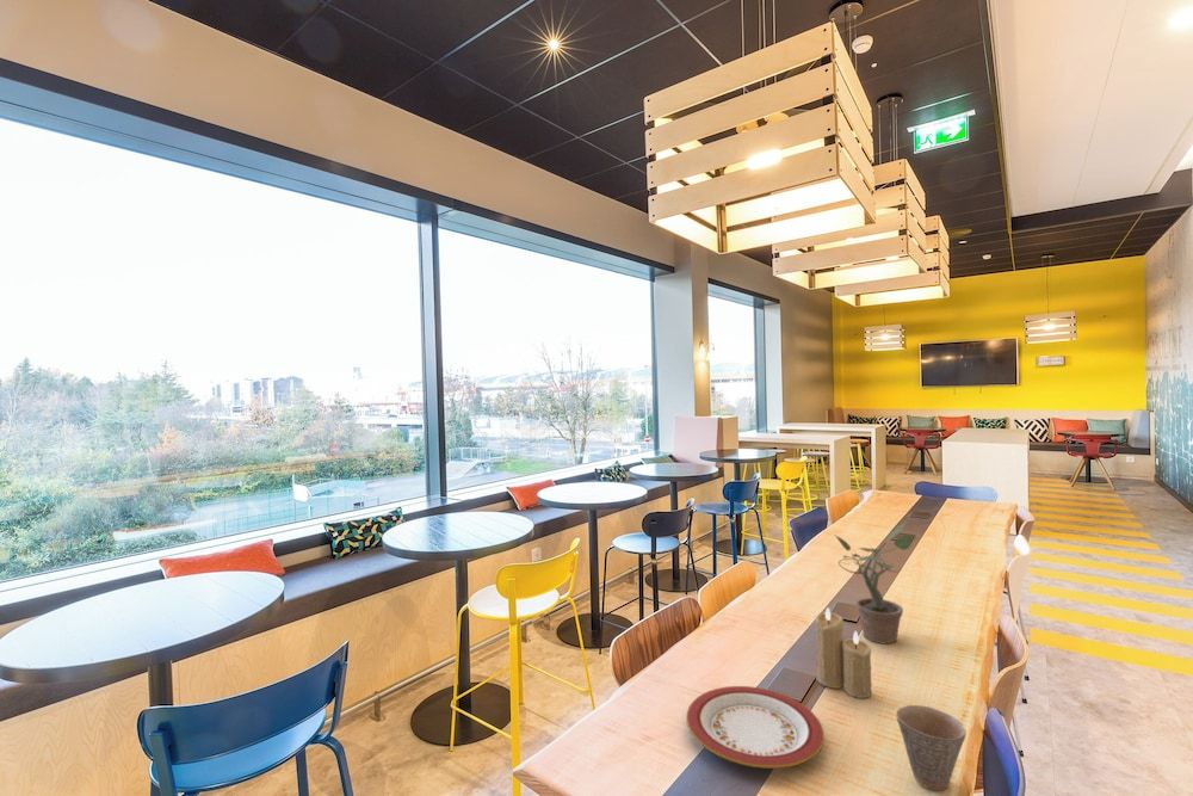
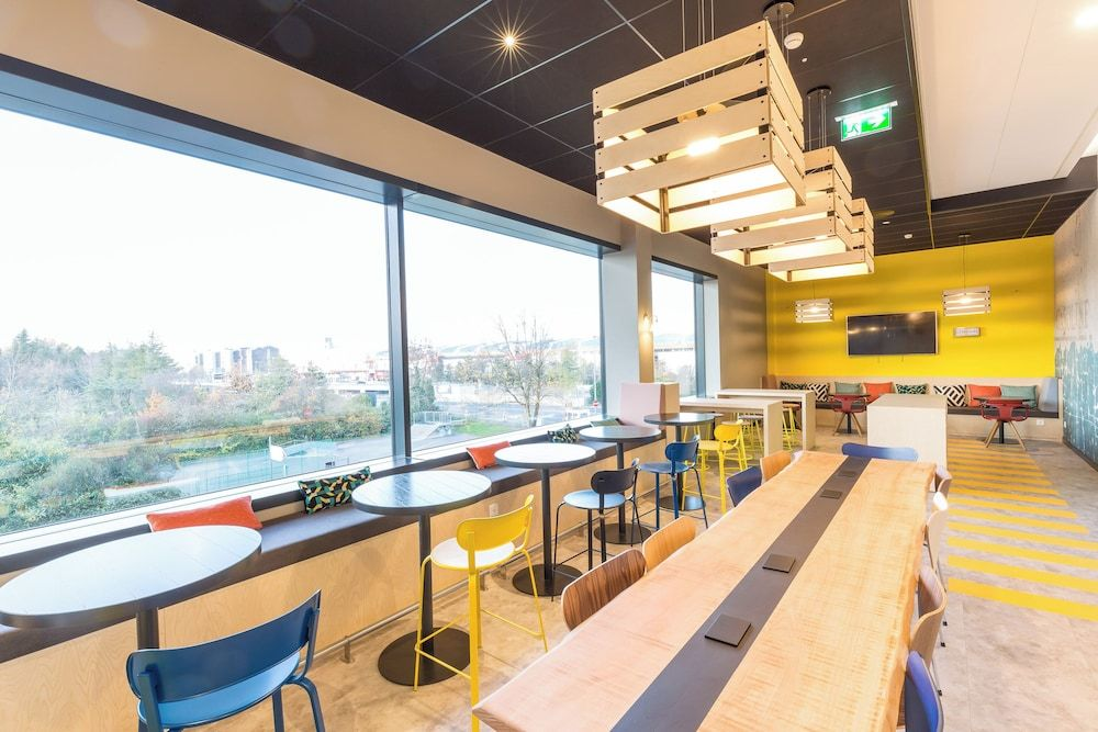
- potted plant (871, 576)
- candle (842, 648)
- plate (753, 727)
- cup (931, 749)
